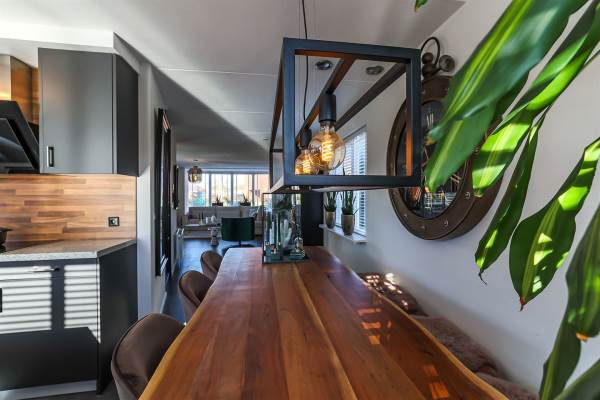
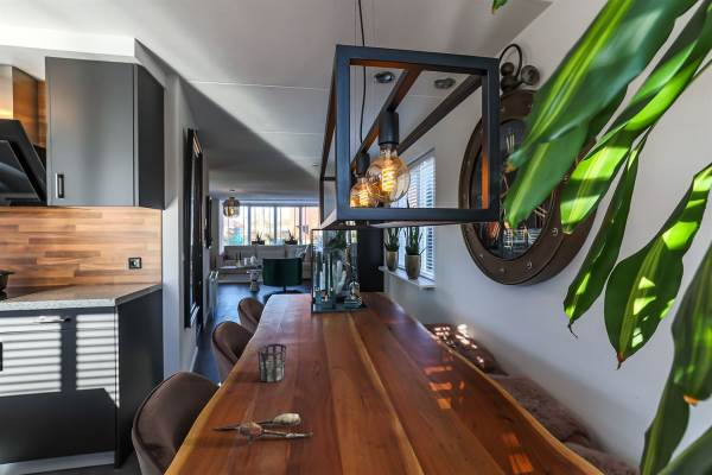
+ cup (272, 362)
+ spoon (262, 423)
